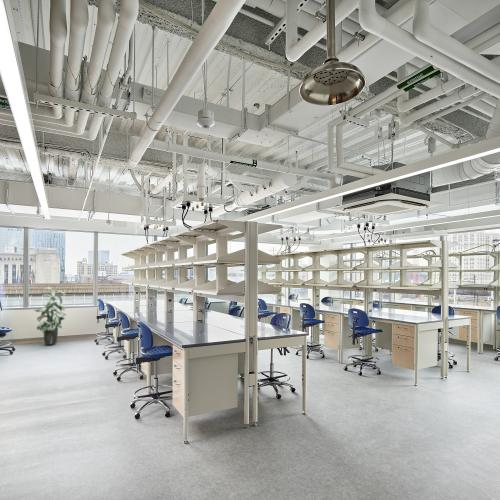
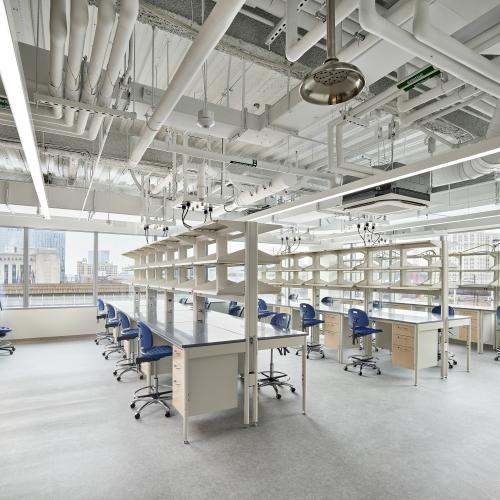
- indoor plant (50, 316)
